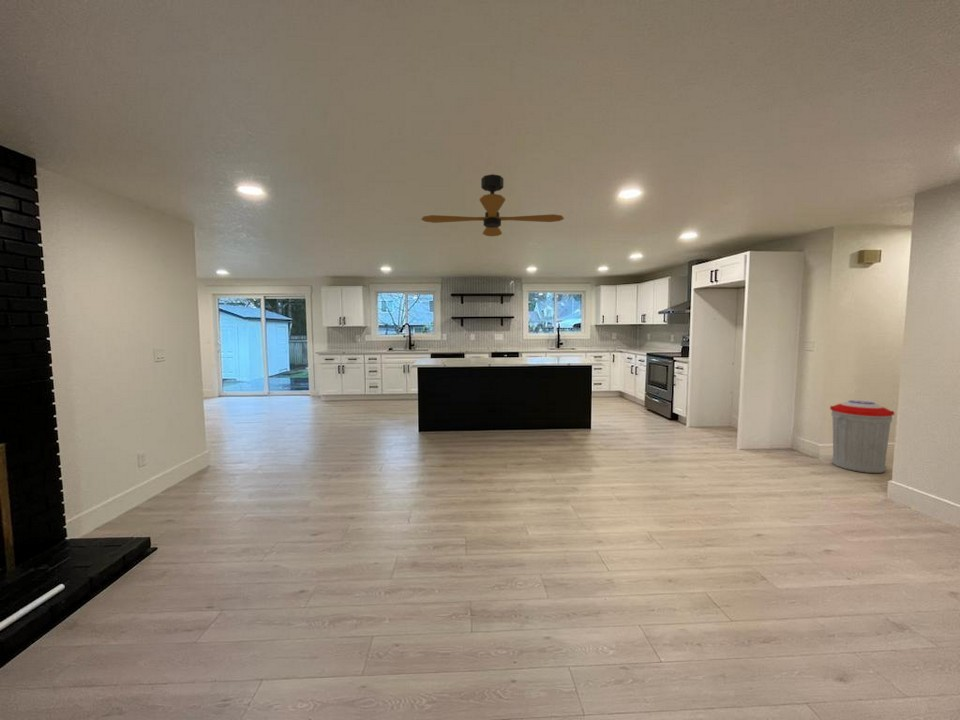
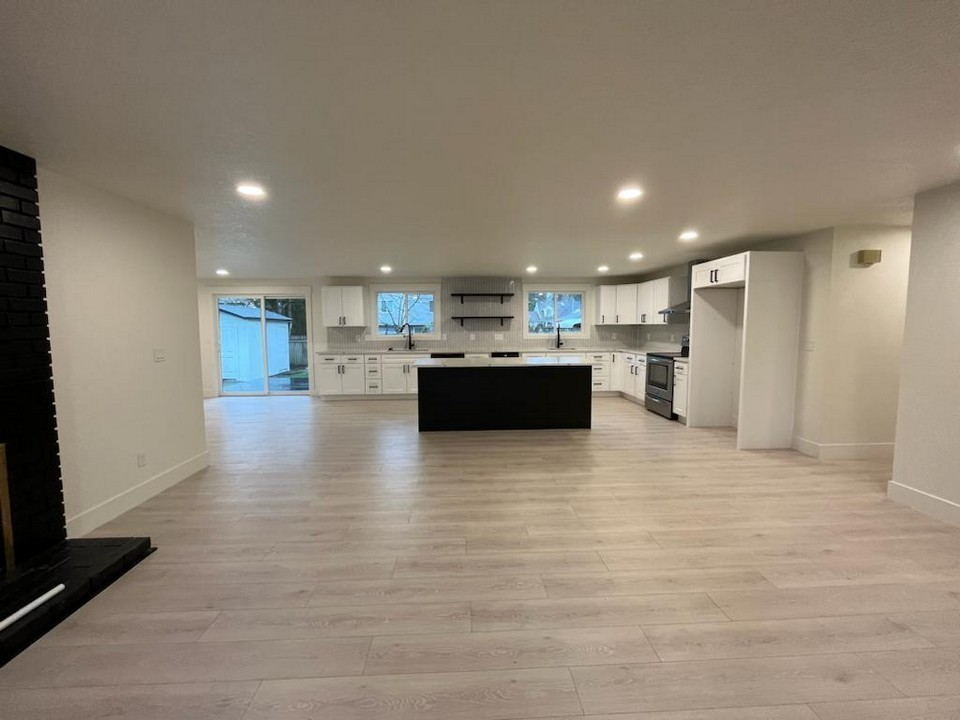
- ceiling fan (492, 202)
- trash can (859, 434)
